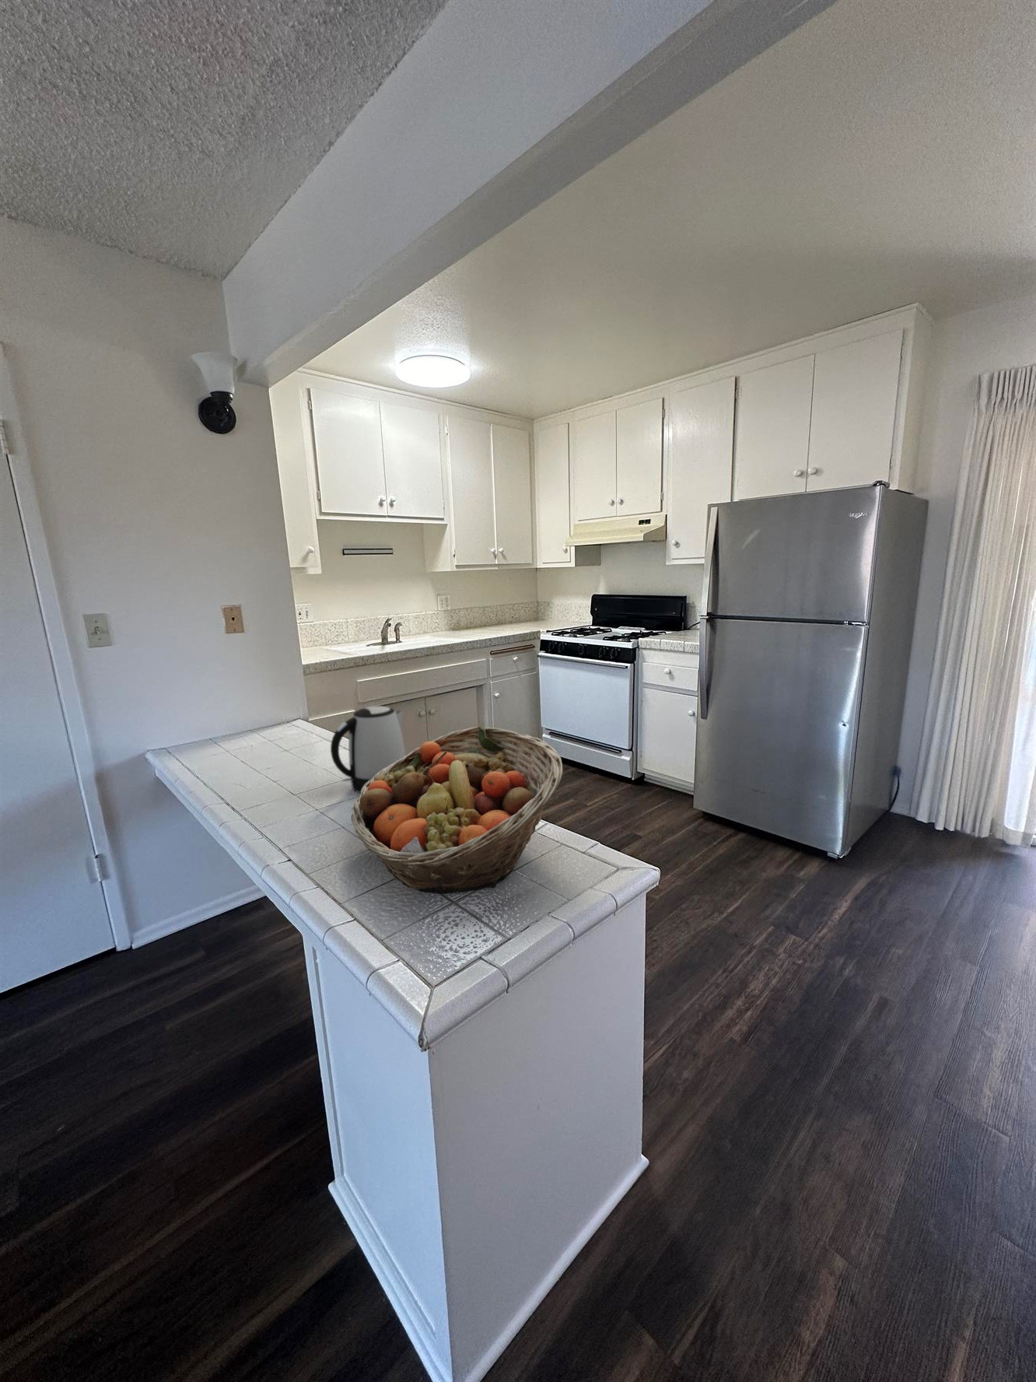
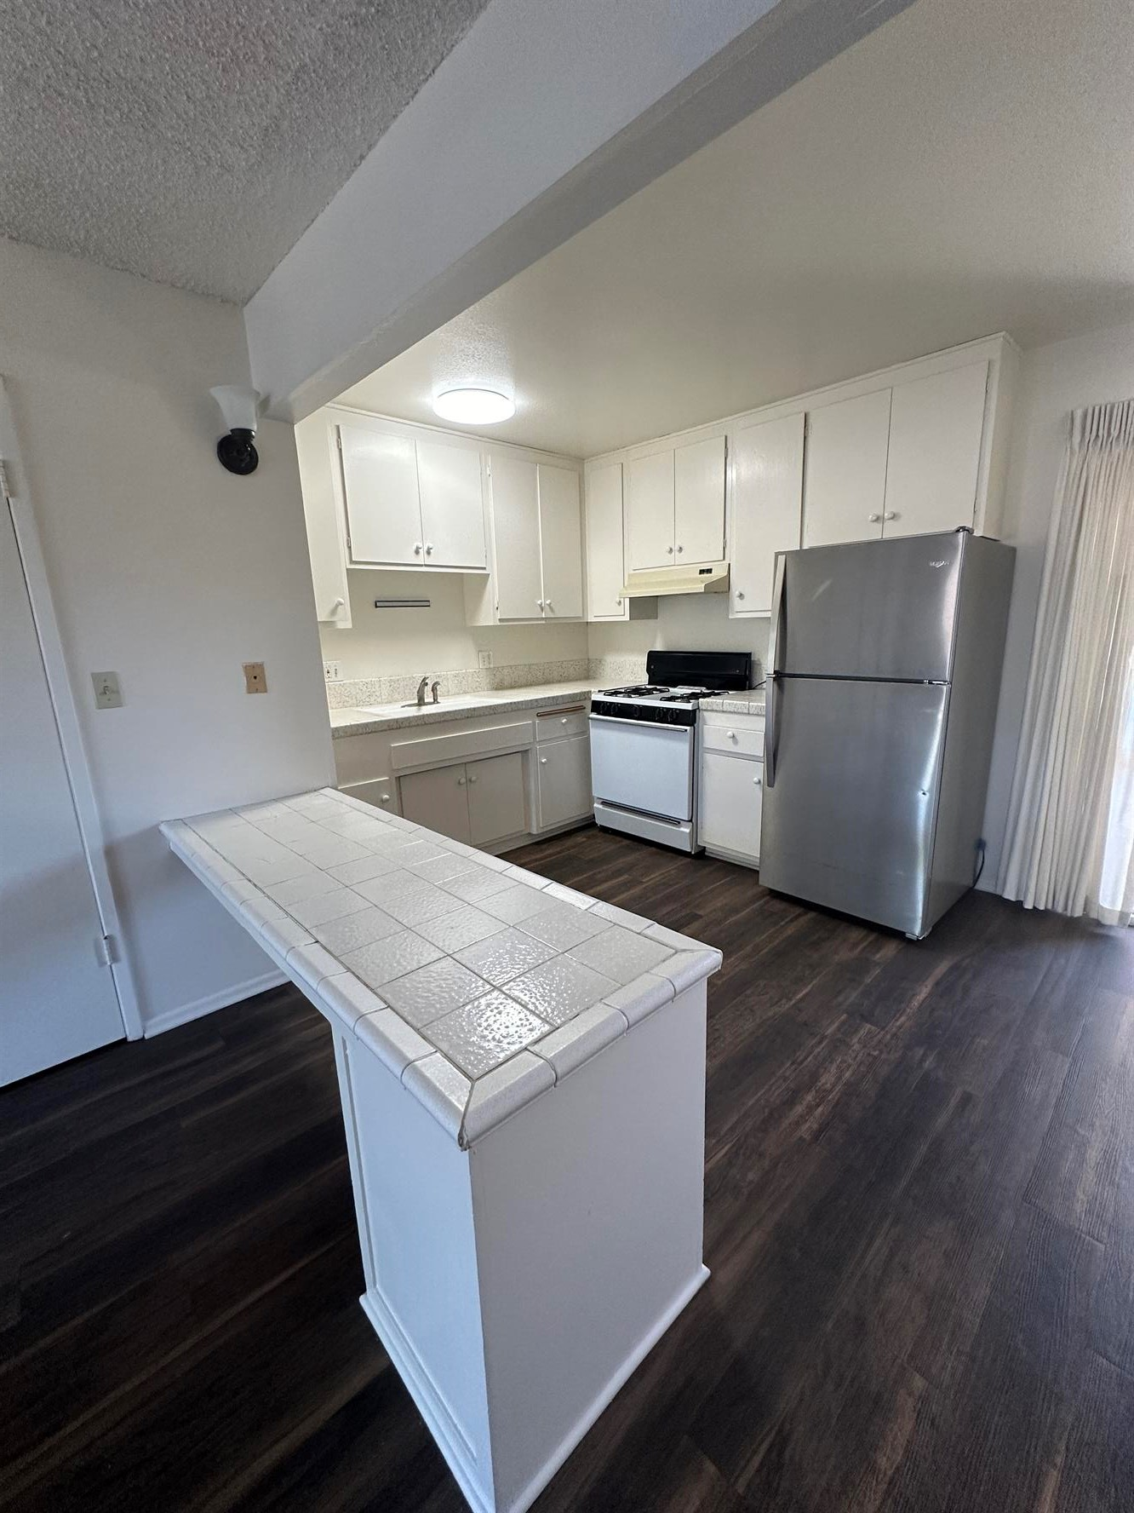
- fruit basket (456, 801)
- kettle (369, 748)
